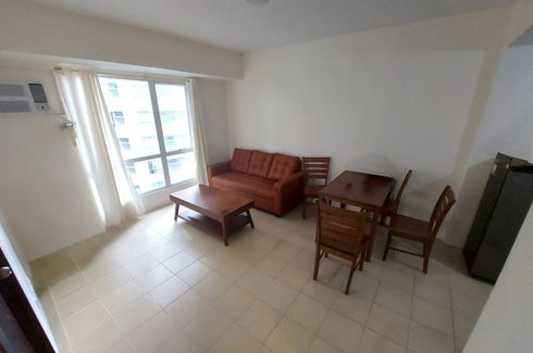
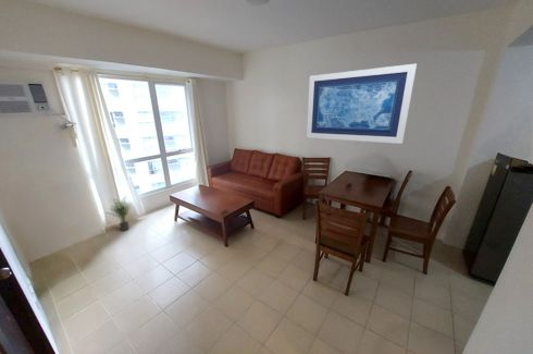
+ wall art (352, 107)
+ potted plant (120, 213)
